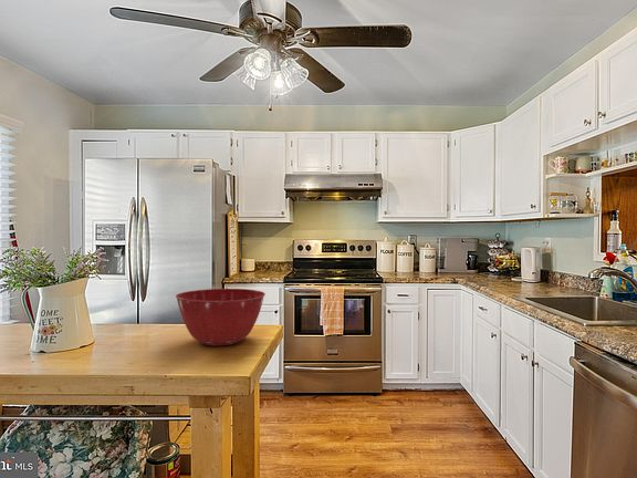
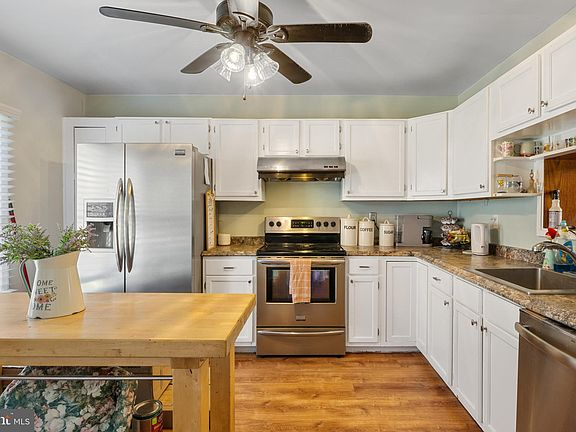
- mixing bowl (221, 316)
